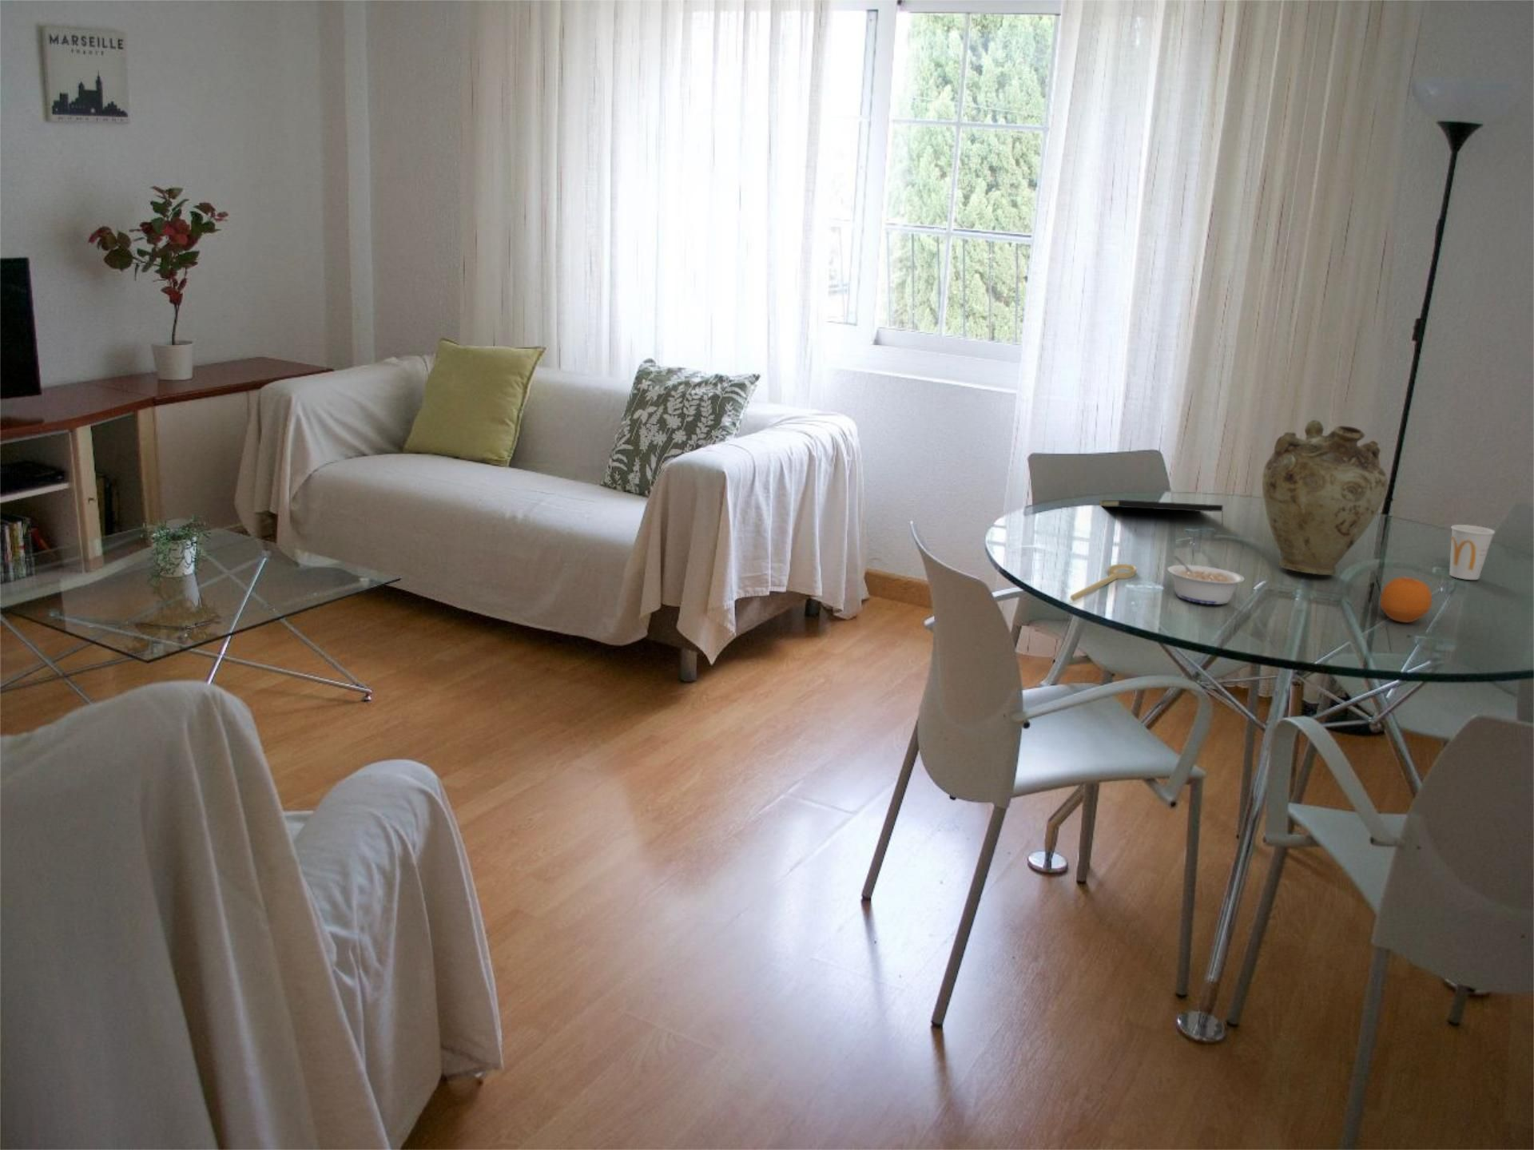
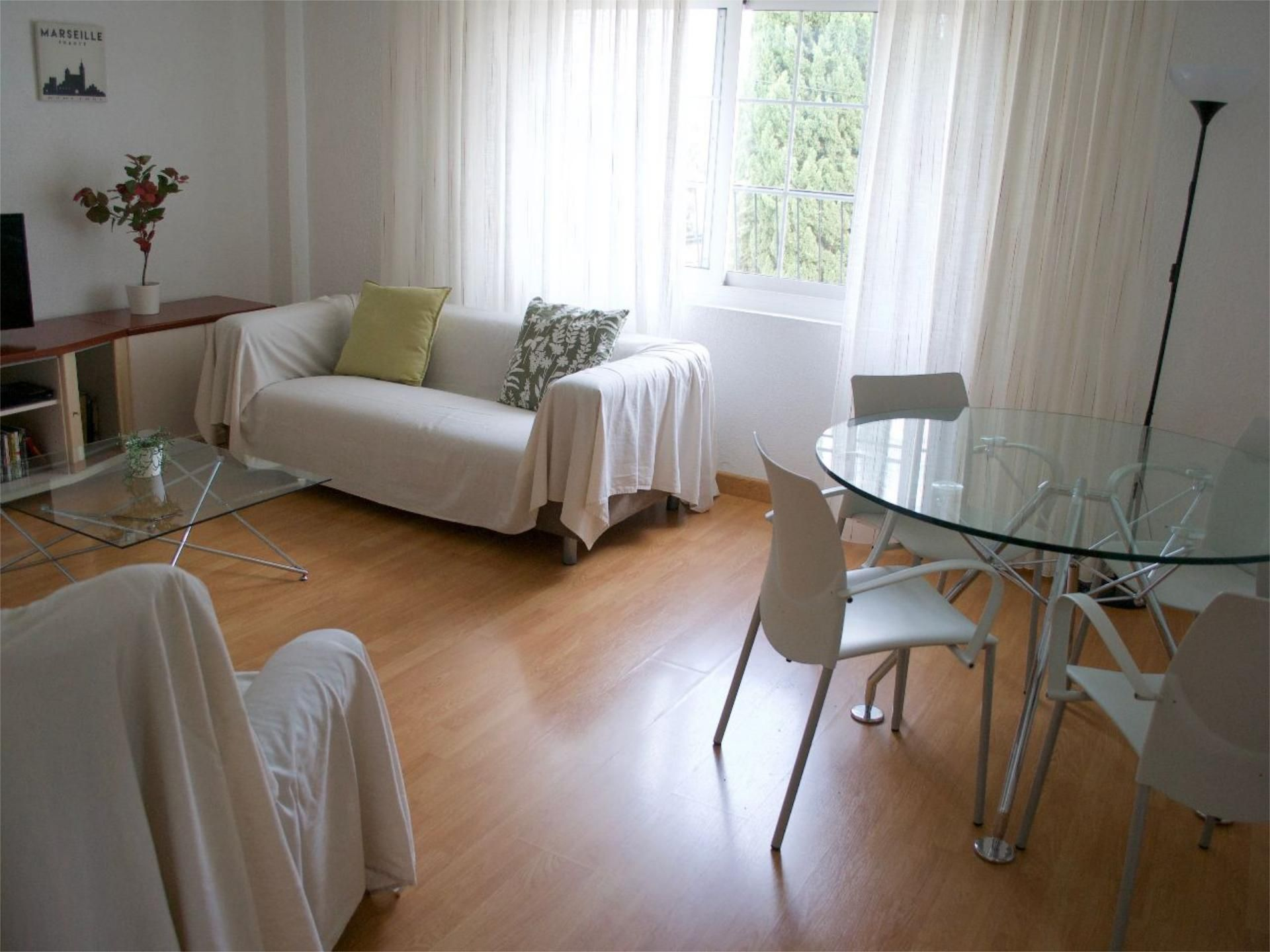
- vase (1320, 498)
- legume (1201, 582)
- cup (1469, 552)
- spoon (1102, 581)
- notepad (1160, 505)
- fruit (1406, 599)
